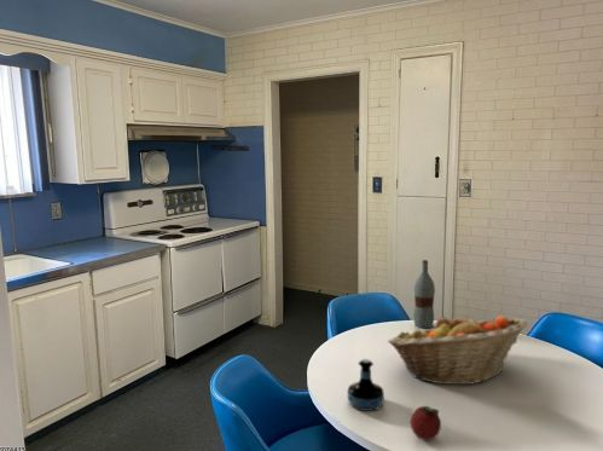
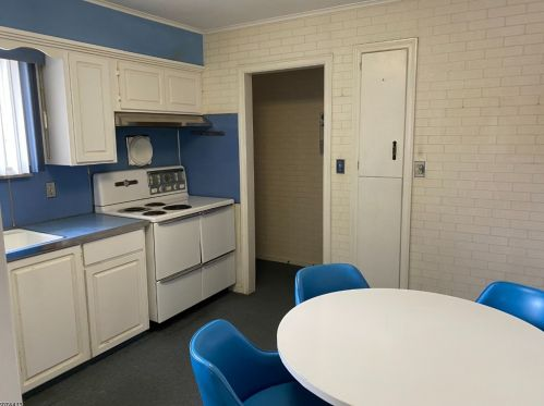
- bottle (424, 293)
- tequila bottle (365, 381)
- fruit basket (457, 341)
- fruit (425, 421)
